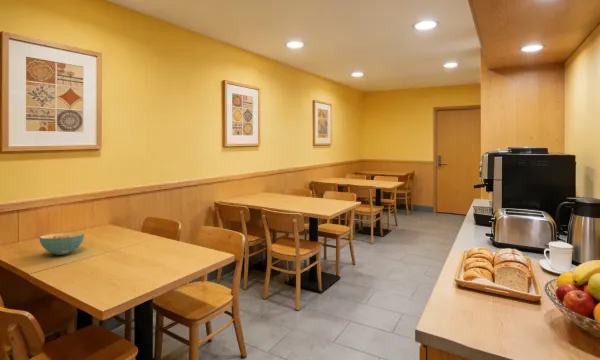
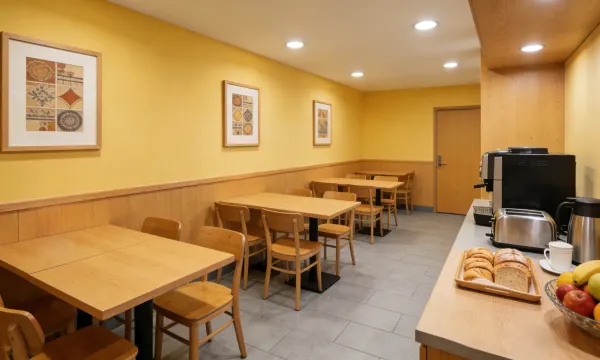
- cereal bowl (62, 244)
